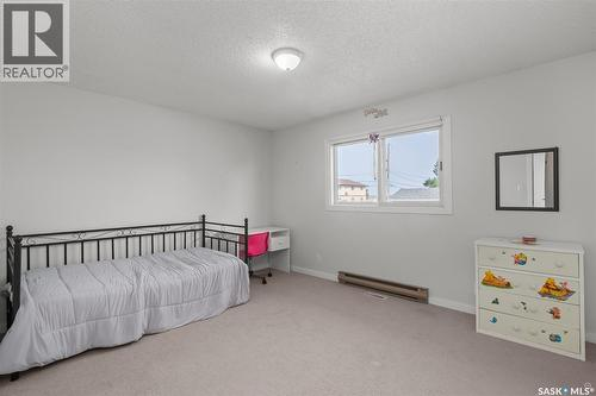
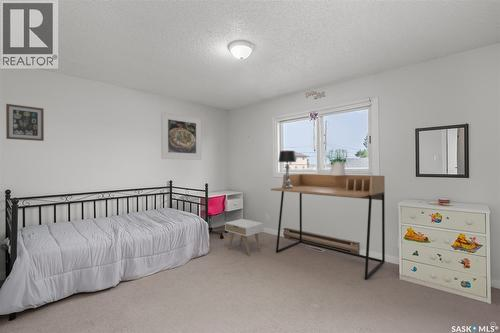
+ desk (326, 195)
+ table lamp (287, 169)
+ nightstand (244, 236)
+ potted plant (338, 174)
+ wall art (25, 123)
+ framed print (182, 137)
